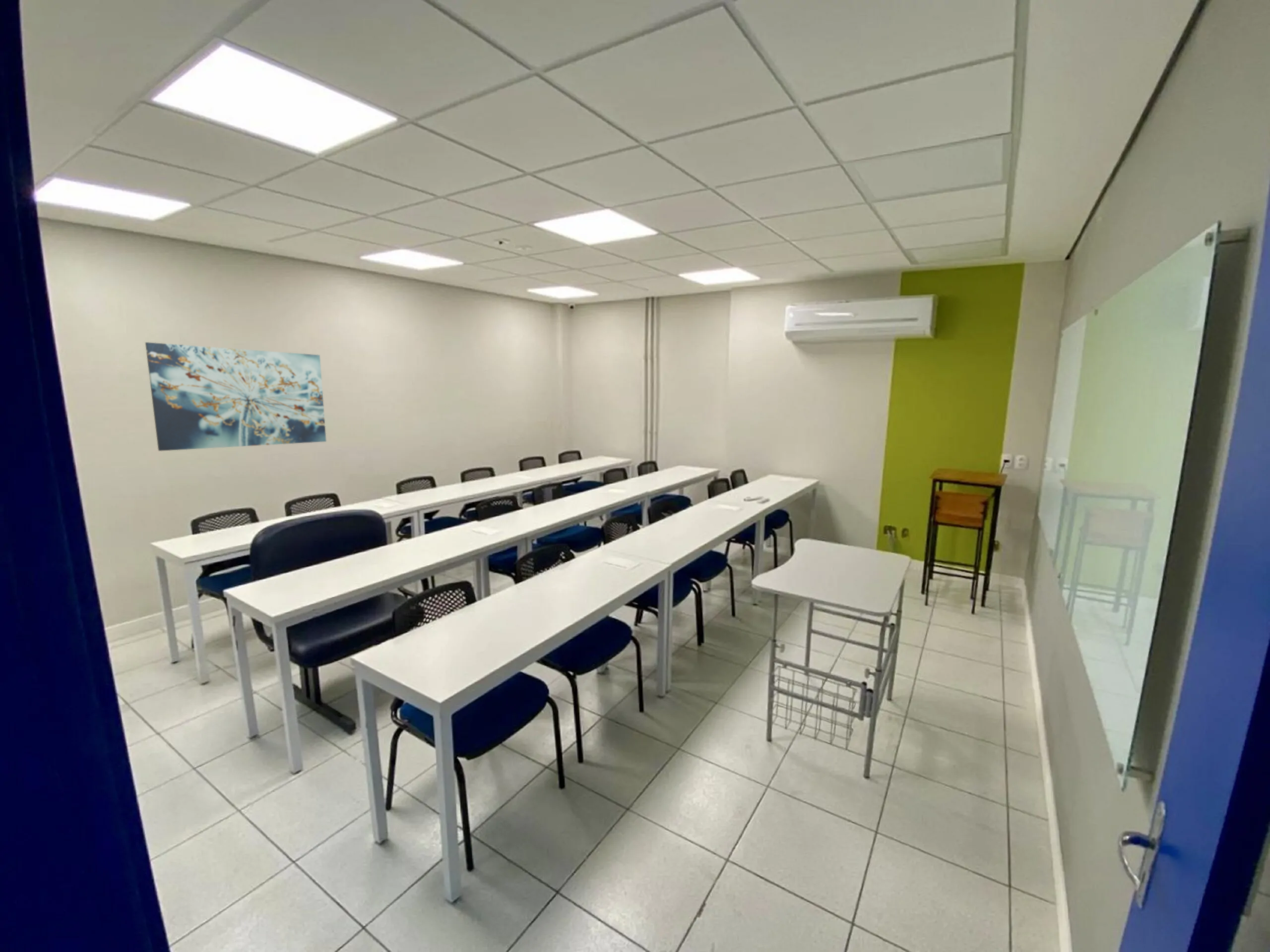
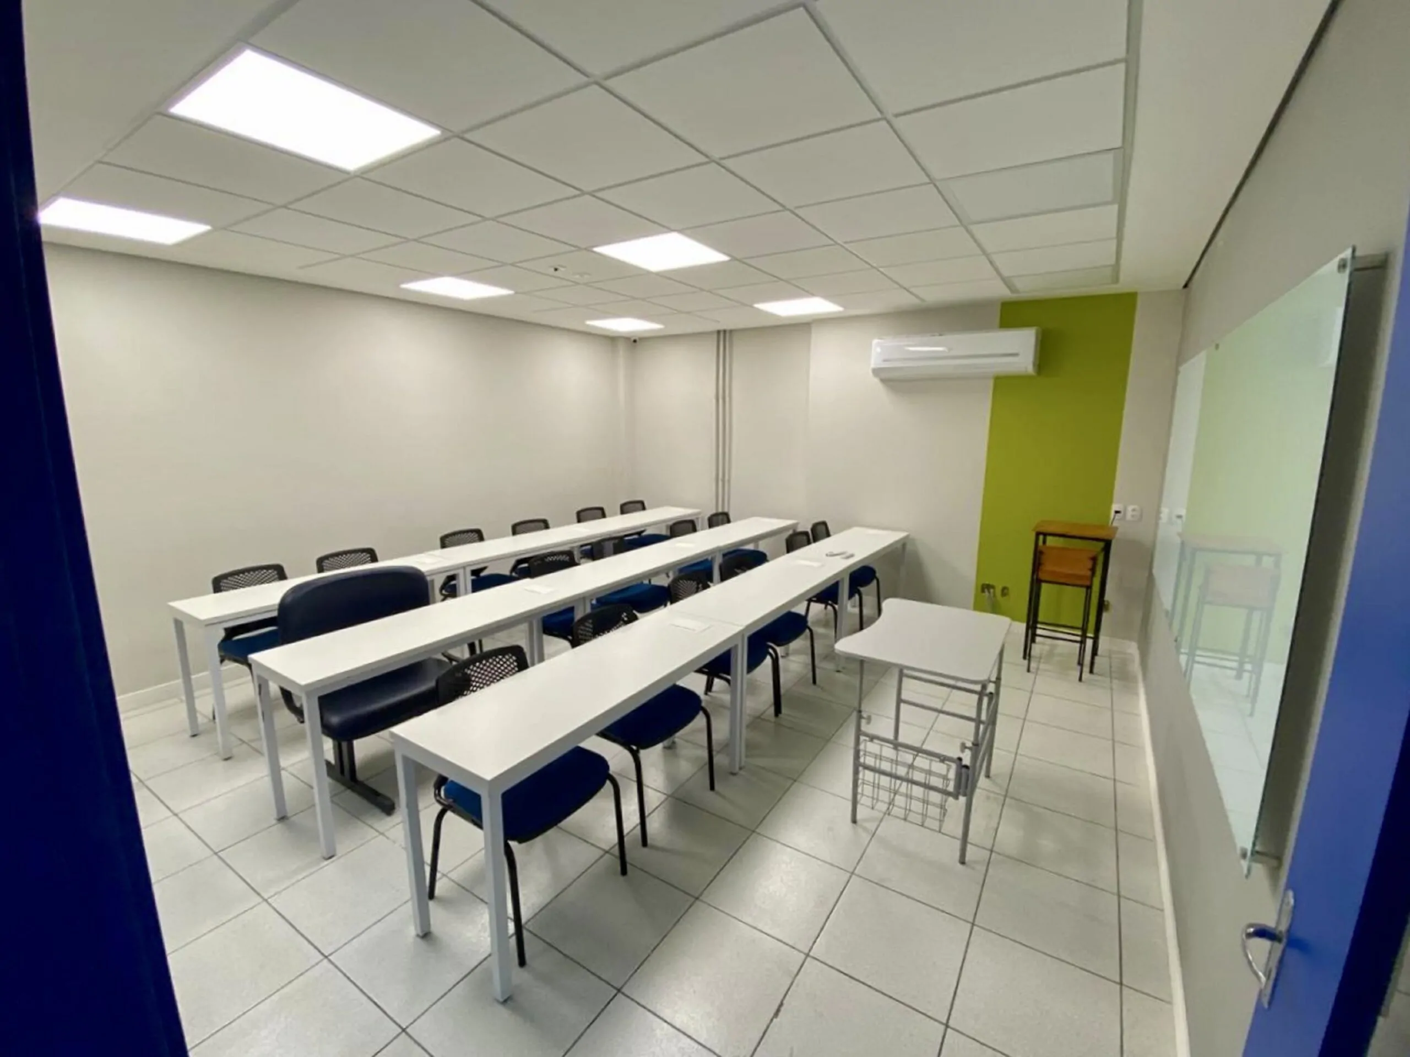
- wall art (247, 398)
